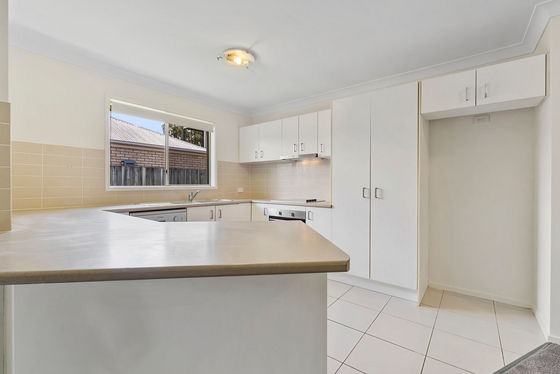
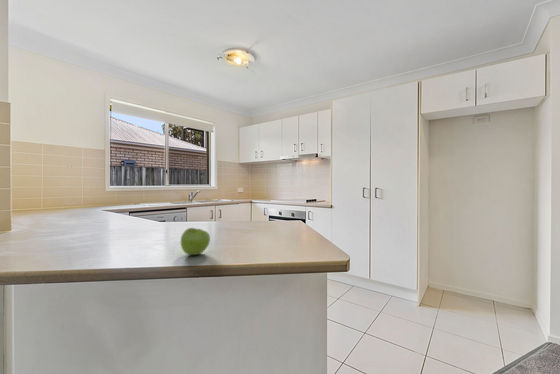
+ fruit (195, 240)
